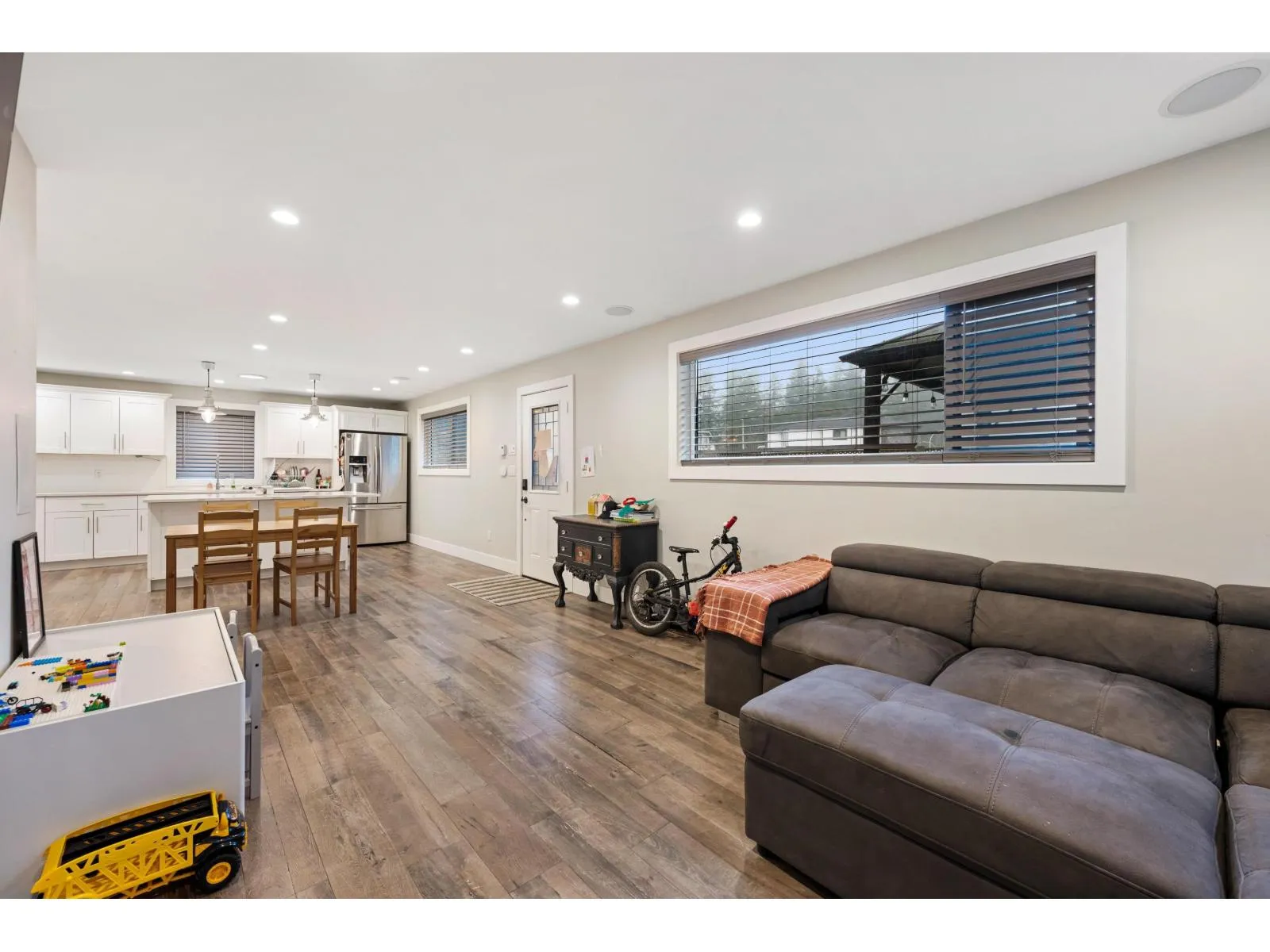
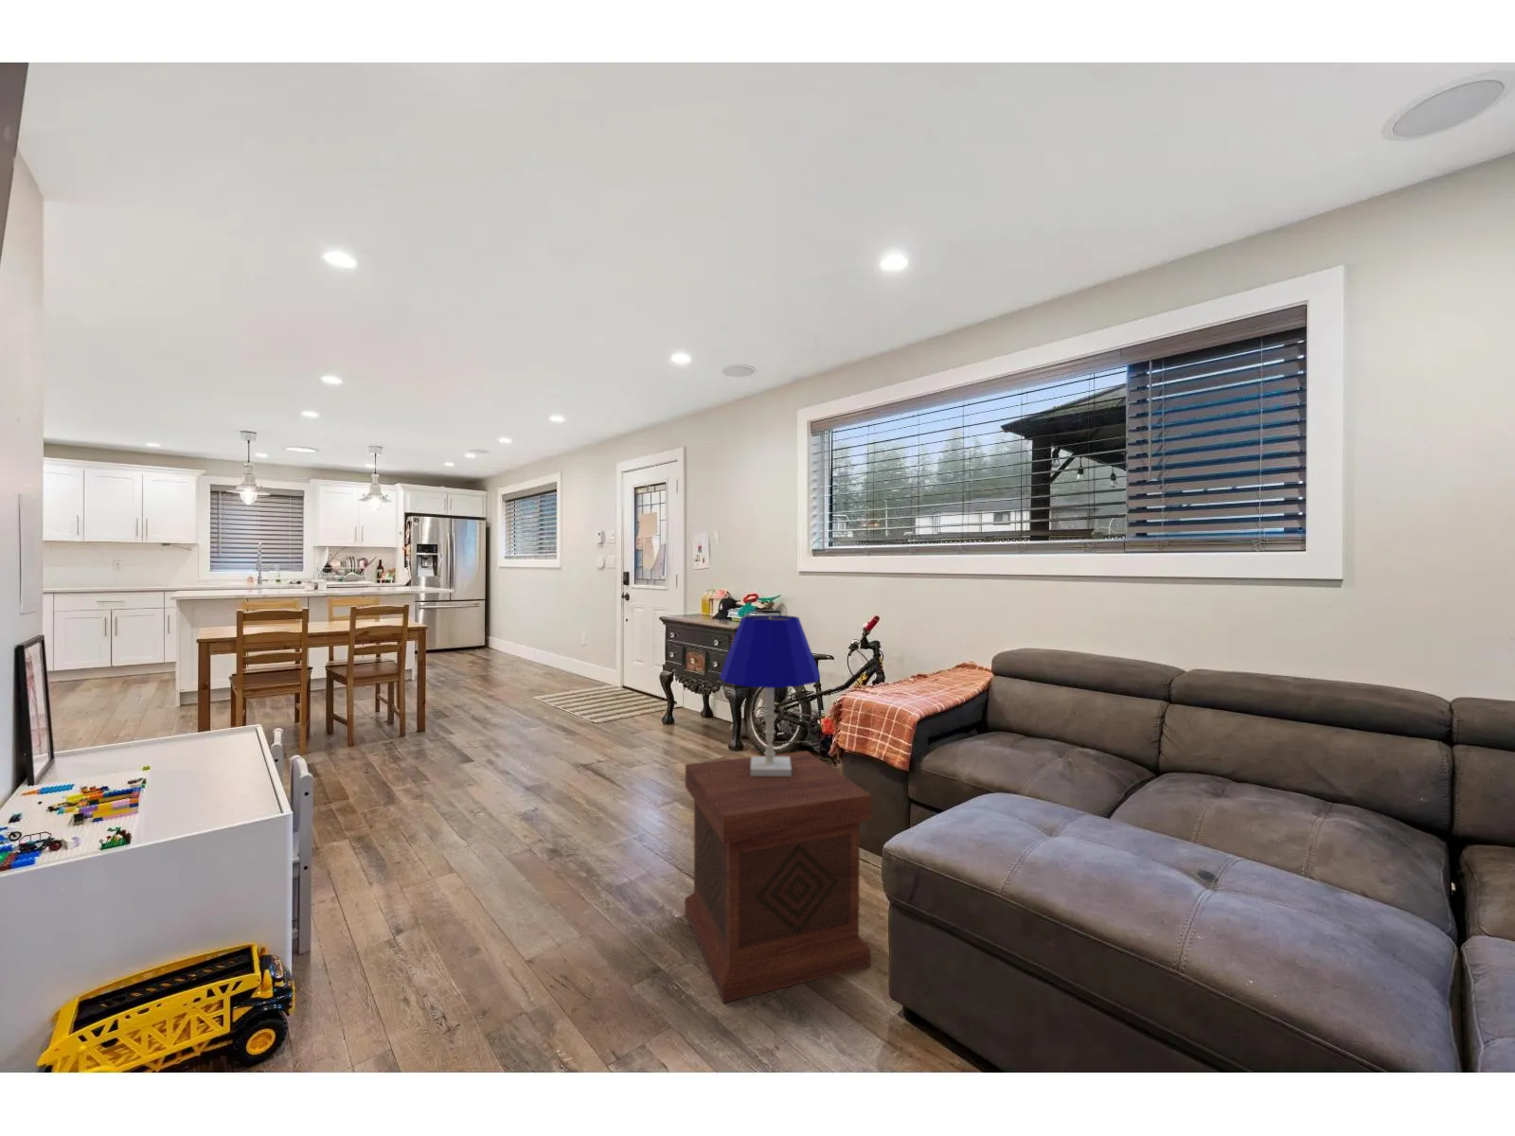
+ table lamp (769, 692)
+ side table (771, 858)
